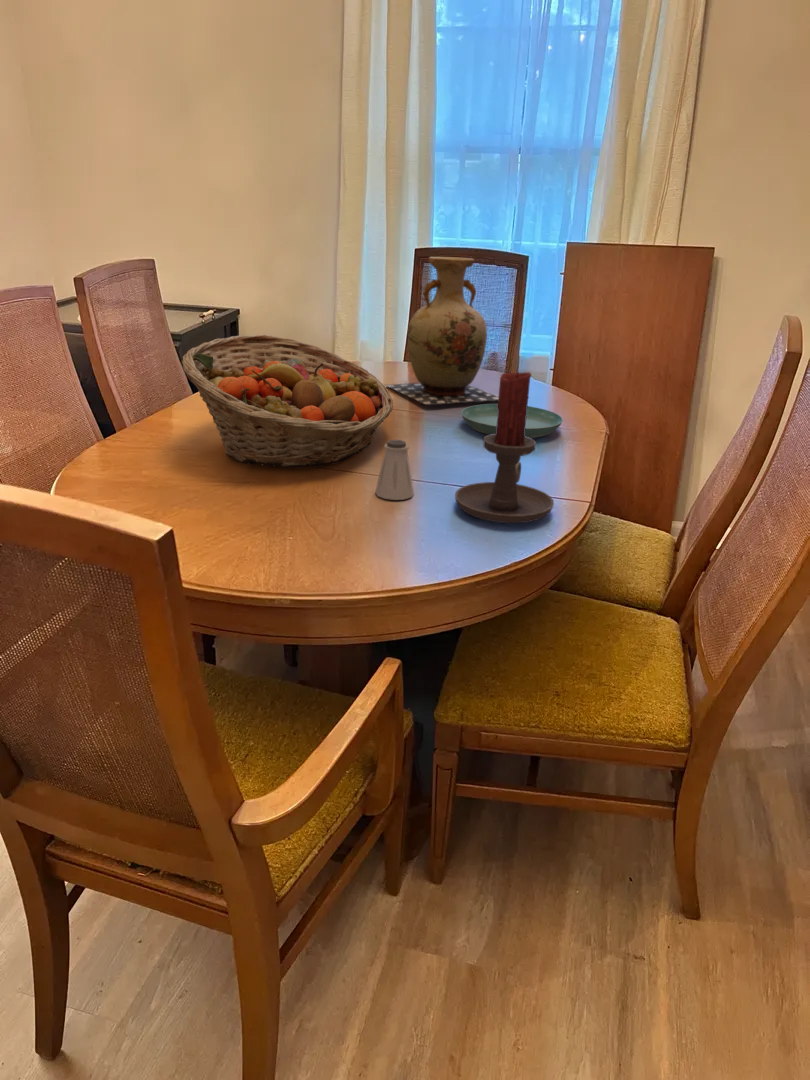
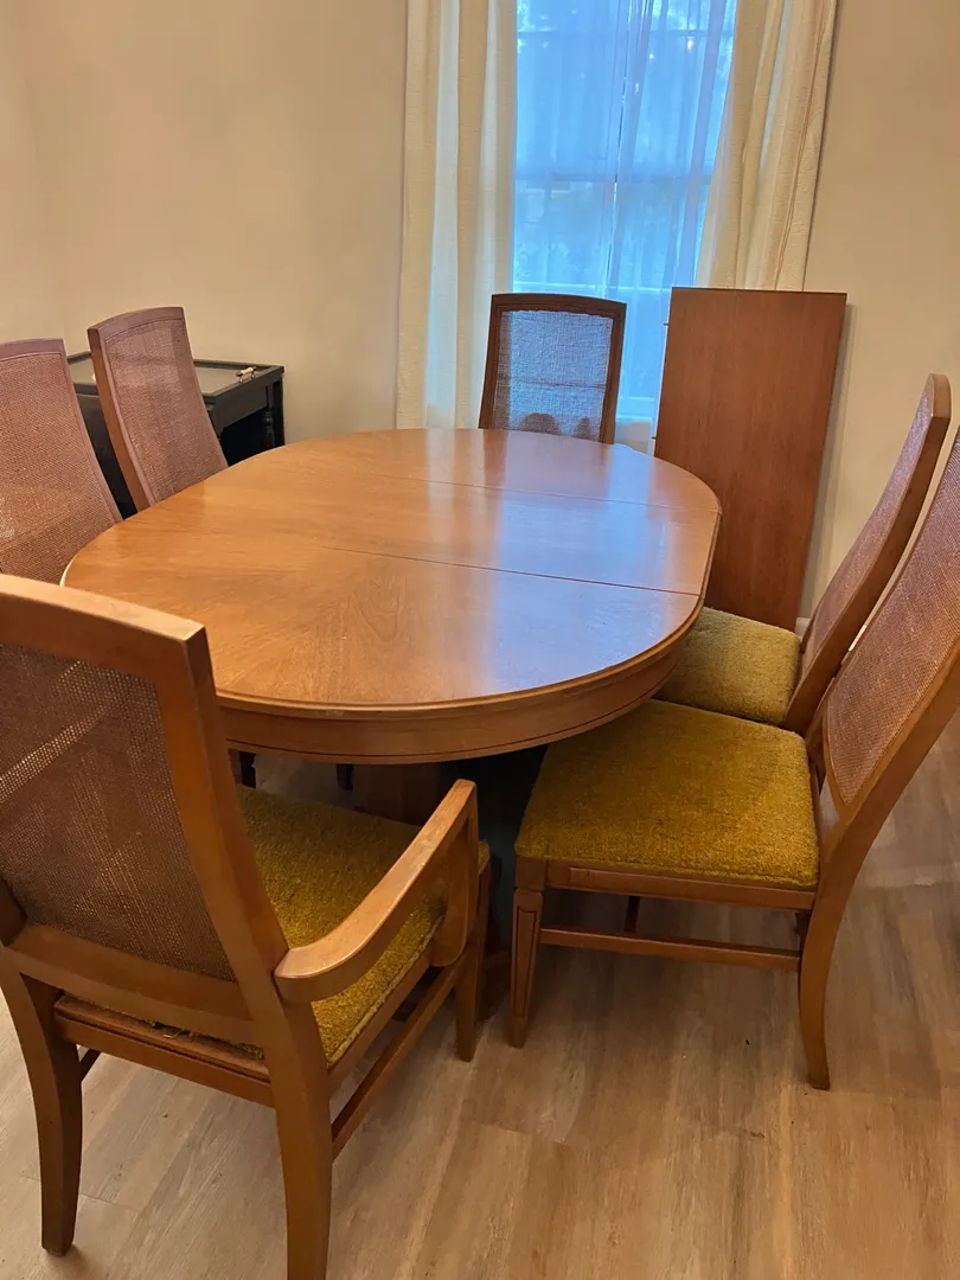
- candle holder (512, 438)
- fruit basket (292, 397)
- saucer (497, 416)
- saltshaker (395, 468)
- vase (447, 328)
